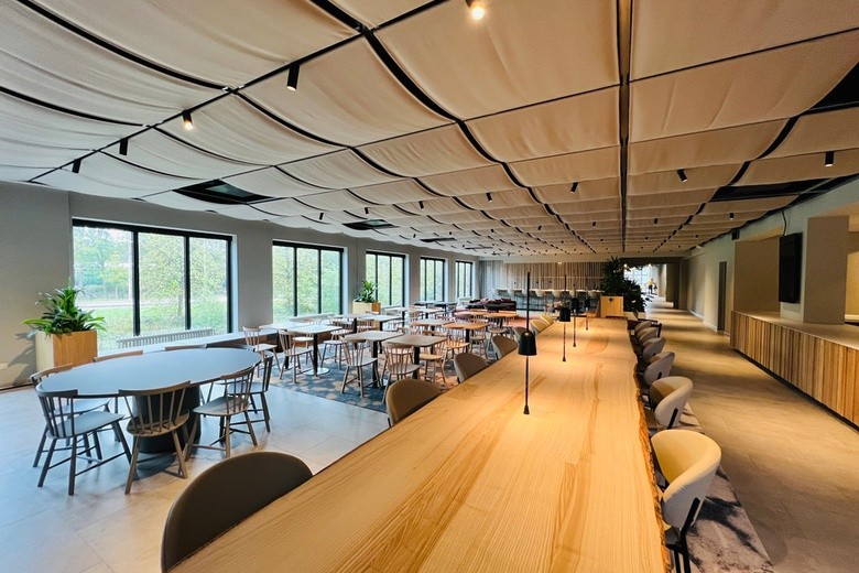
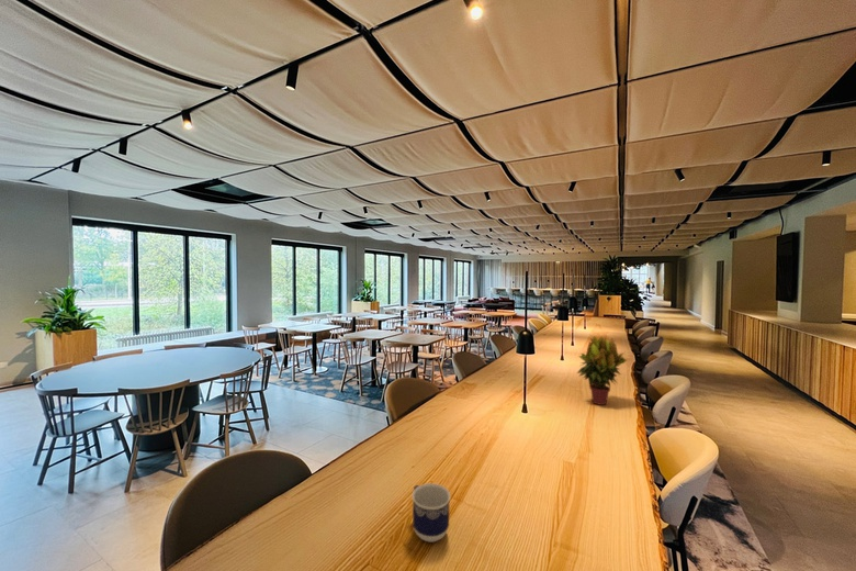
+ potted plant (599, 369)
+ cup (427, 511)
